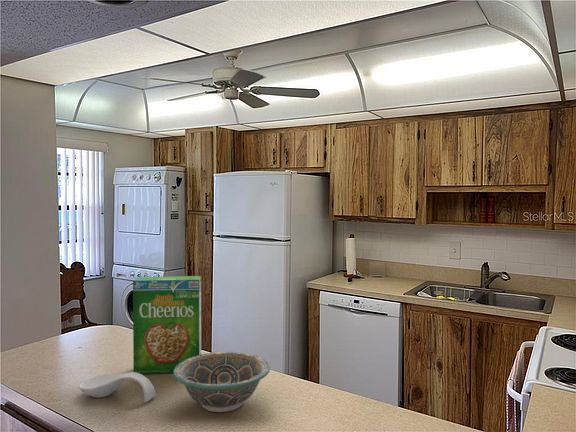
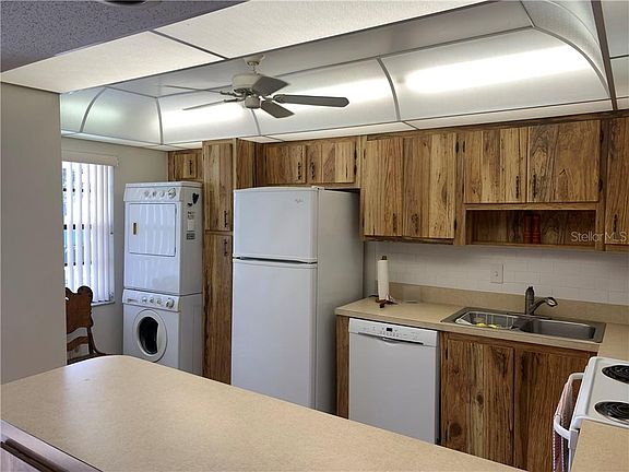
- bowl (222, 385)
- cereal box (168, 323)
- spoon rest (117, 383)
